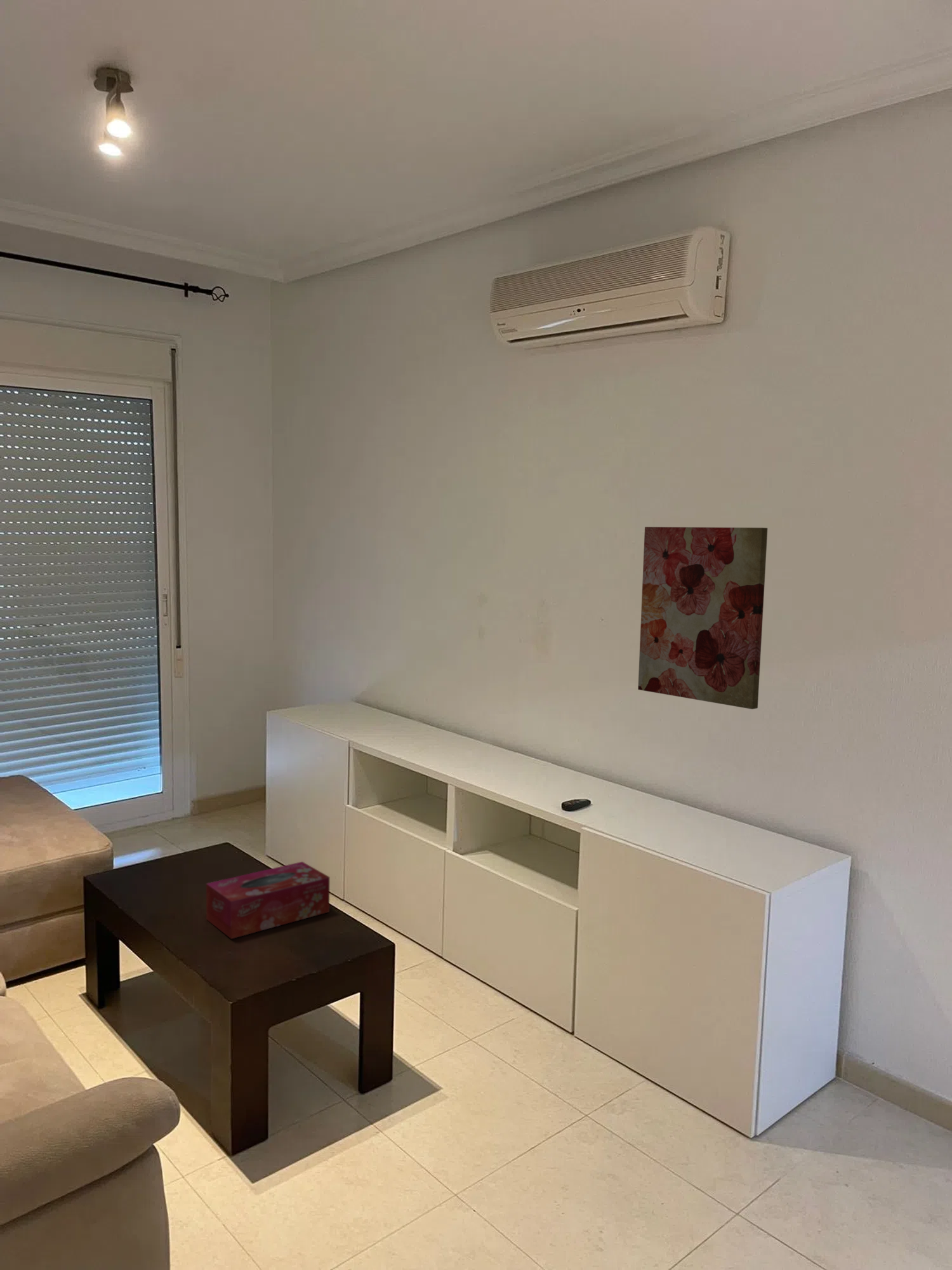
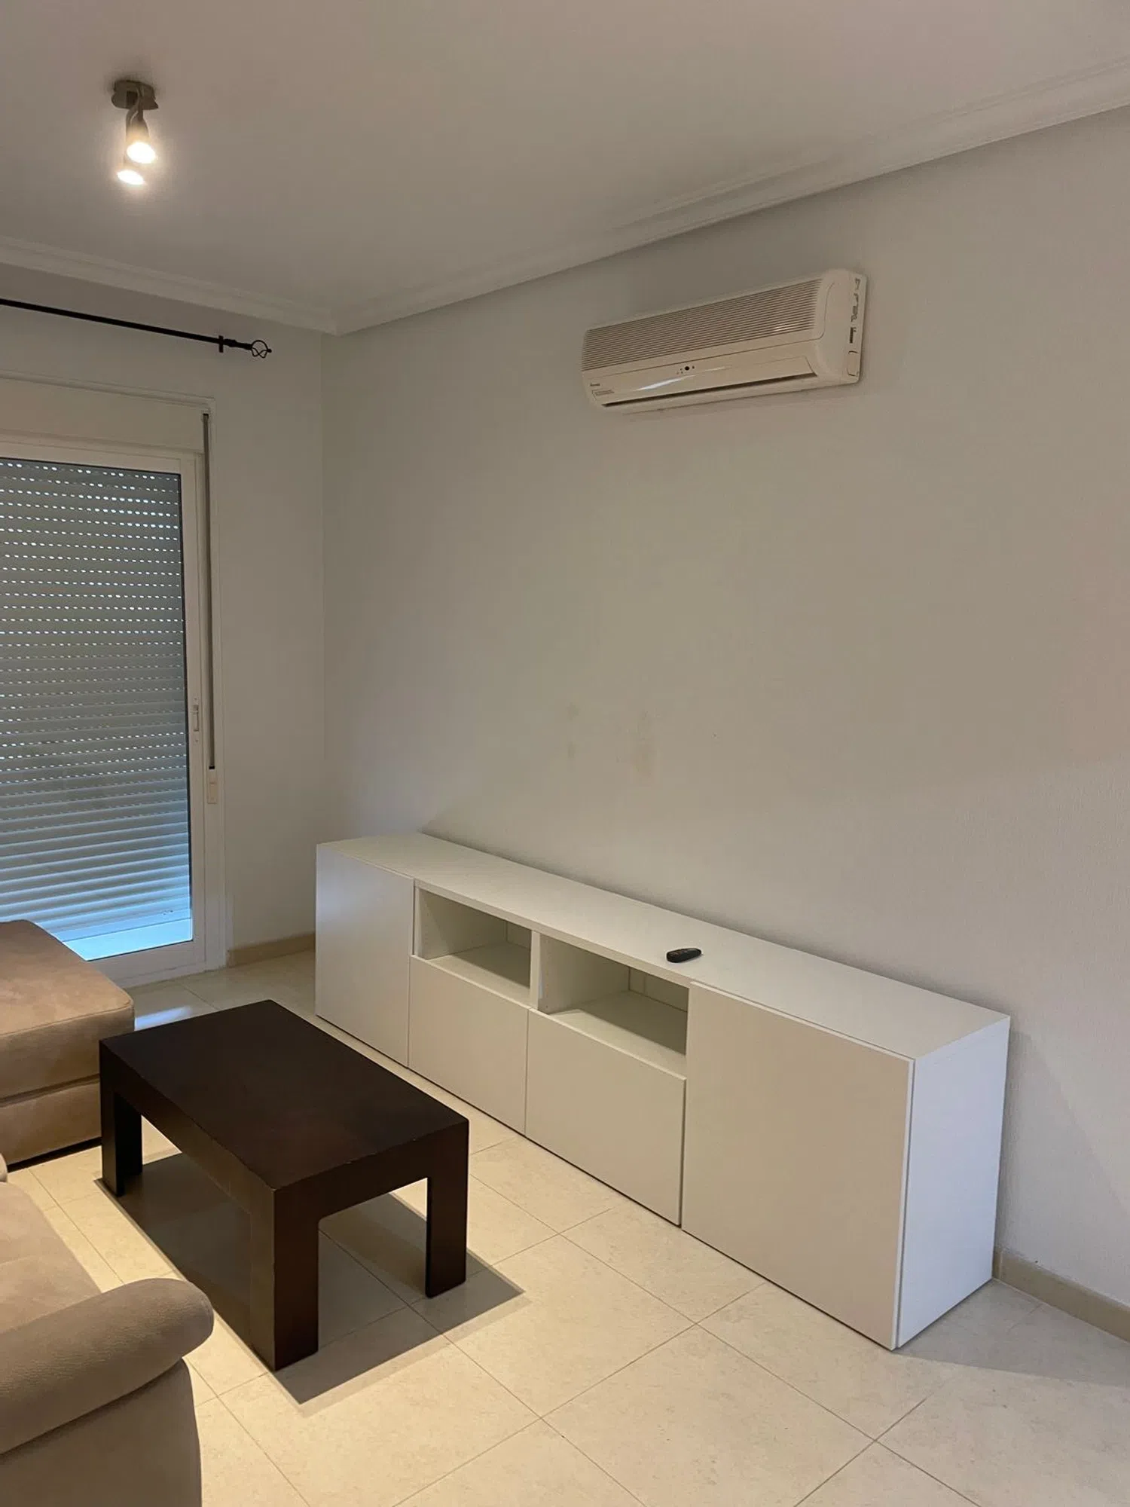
- tissue box (268, 898)
- wall art (699, 613)
